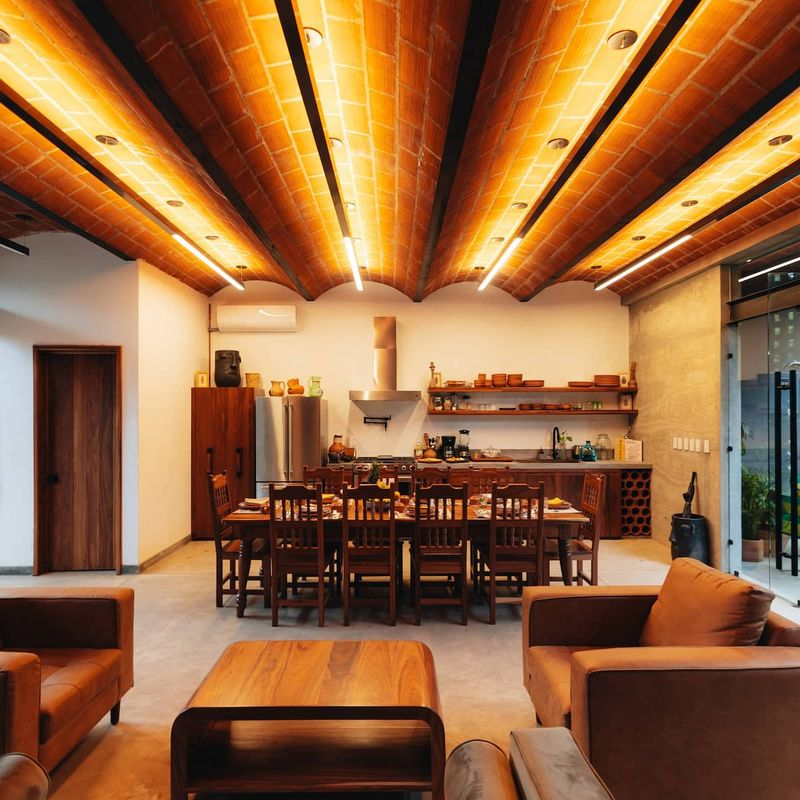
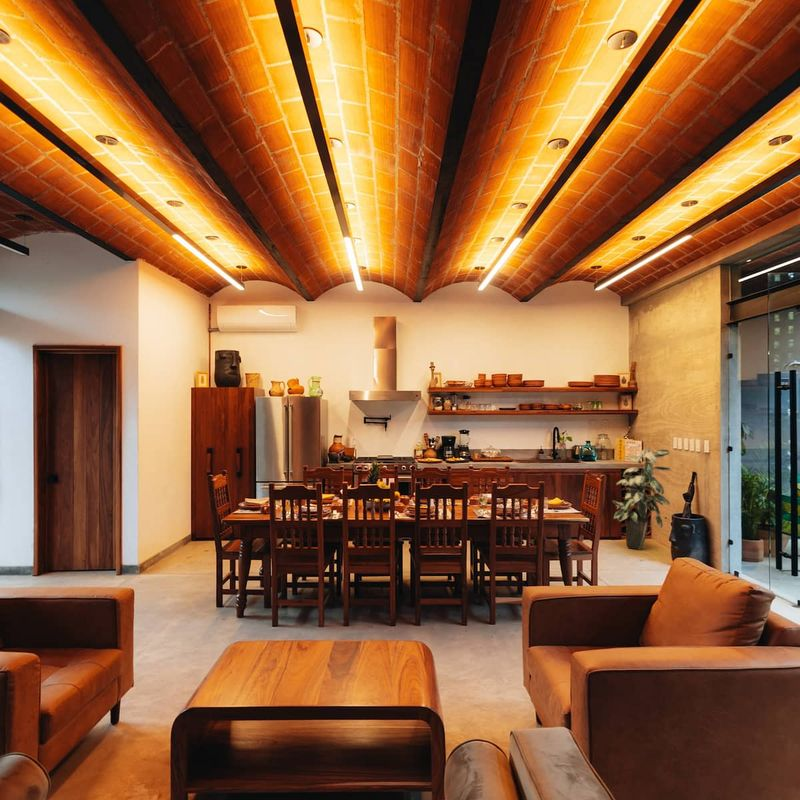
+ indoor plant (640, 496)
